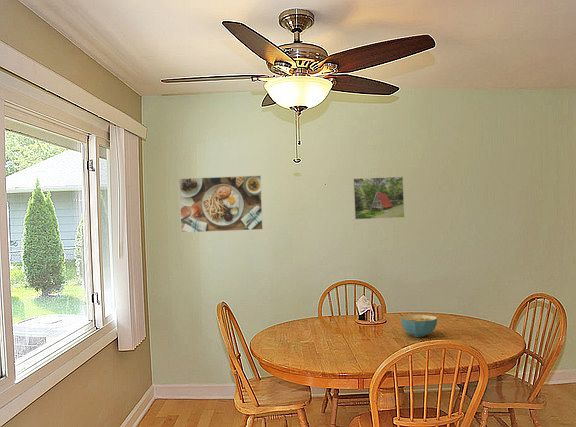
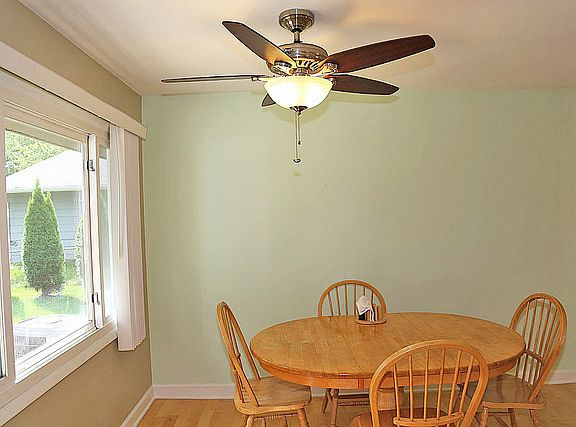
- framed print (221, 204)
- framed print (378, 198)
- cereal bowl (419, 326)
